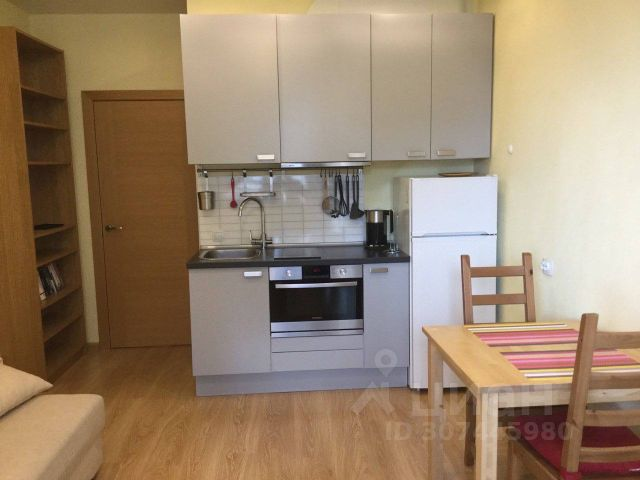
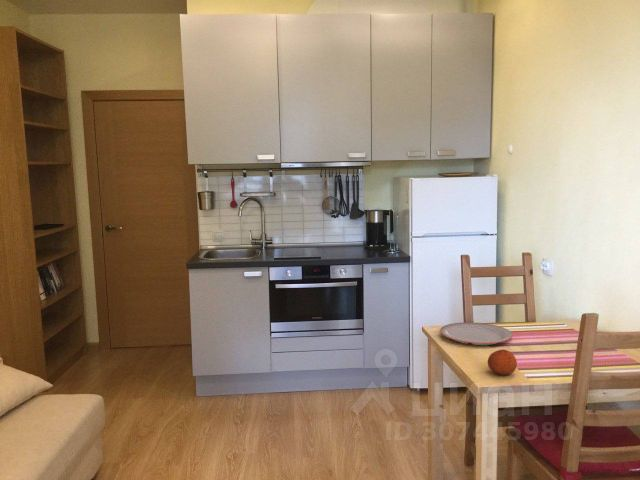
+ fruit (501, 361)
+ plate (475, 334)
